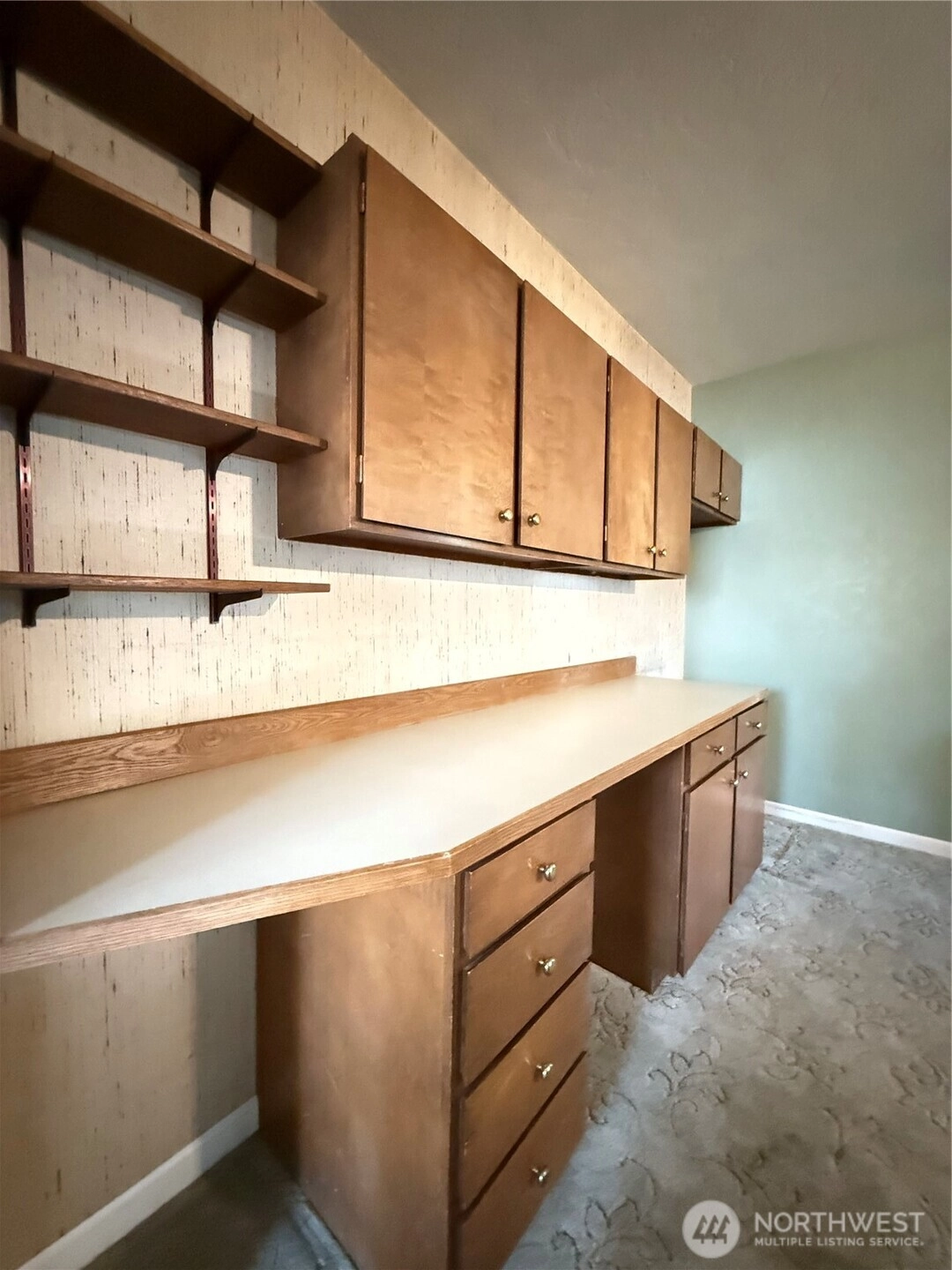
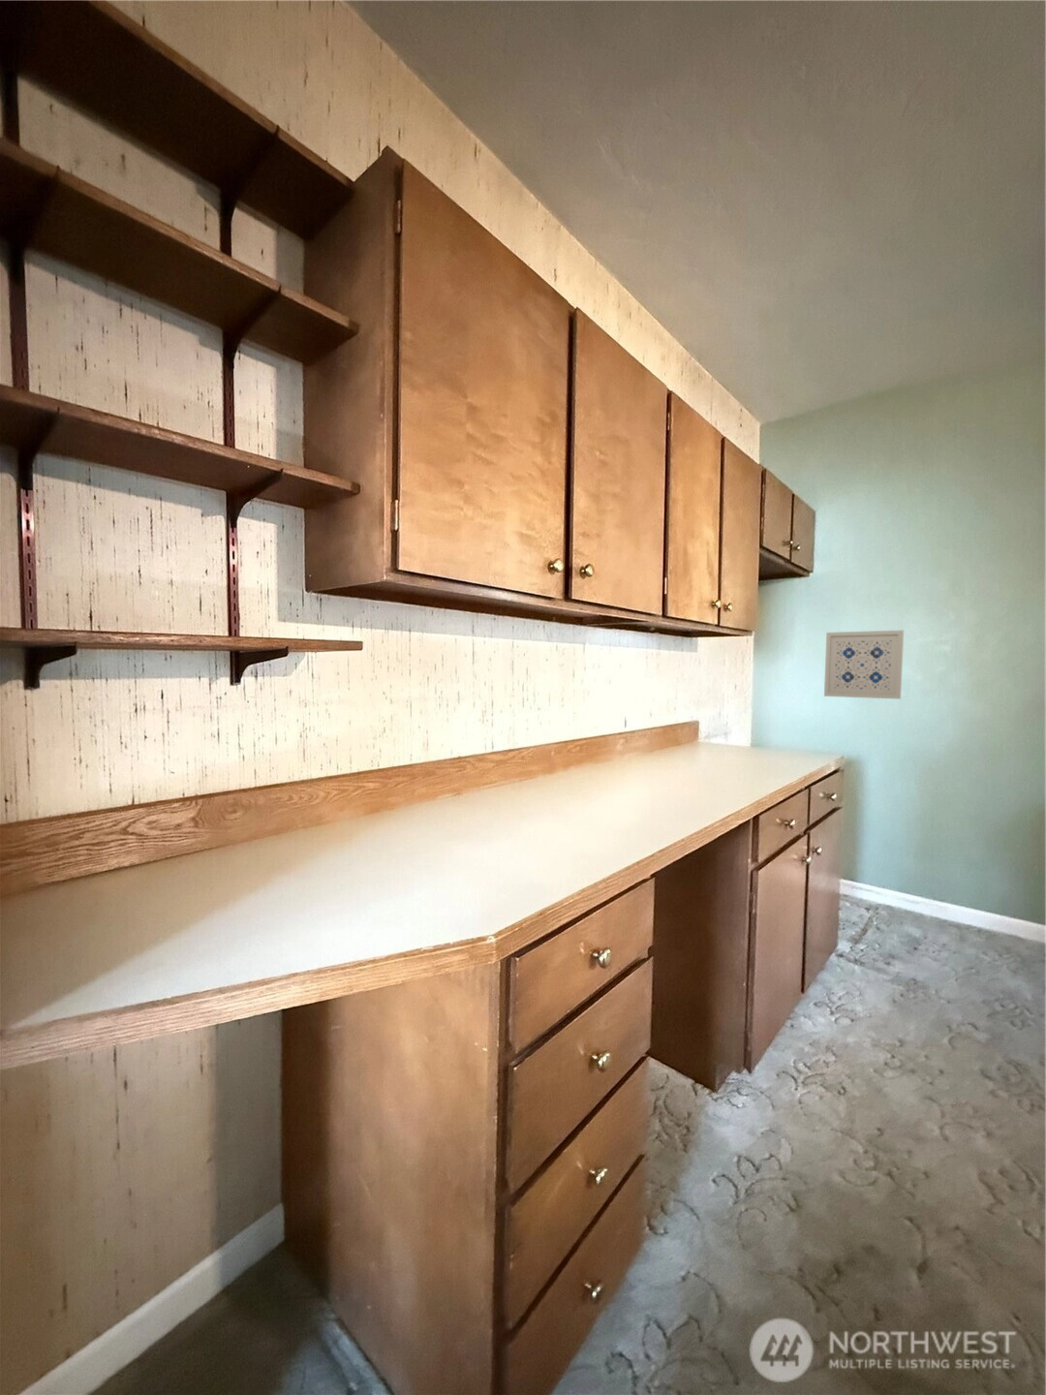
+ wall art (863, 665)
